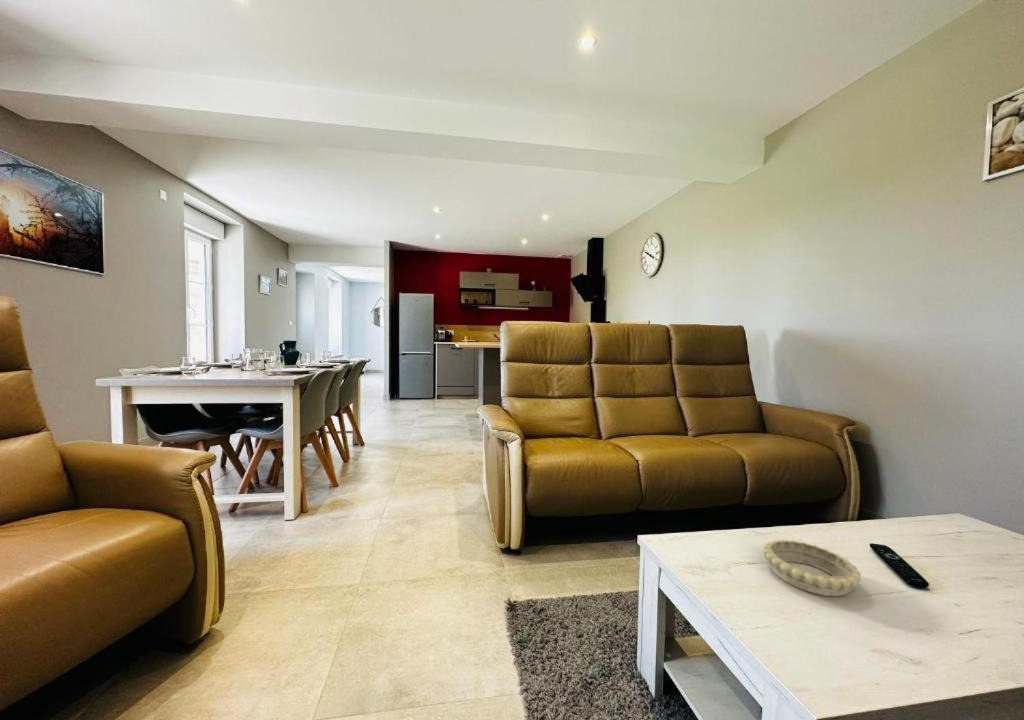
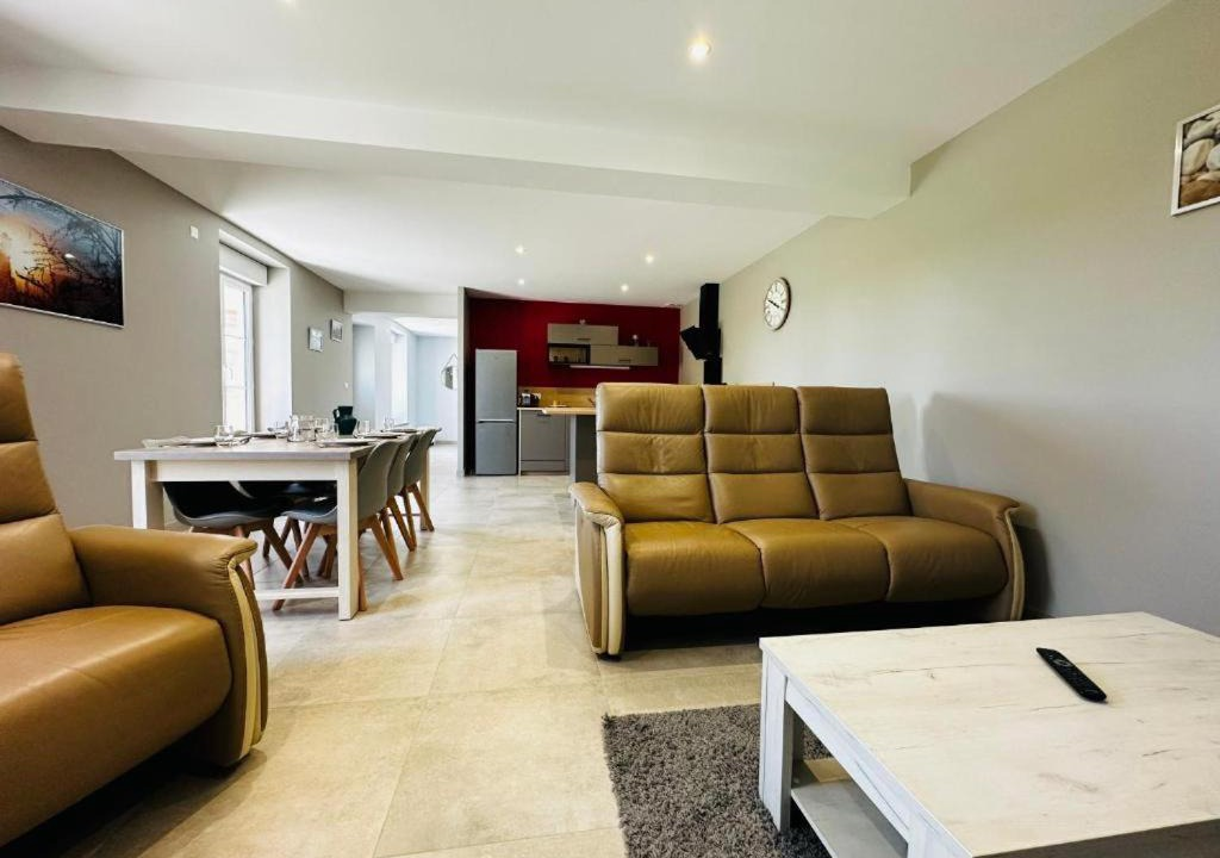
- decorative bowl (809, 564)
